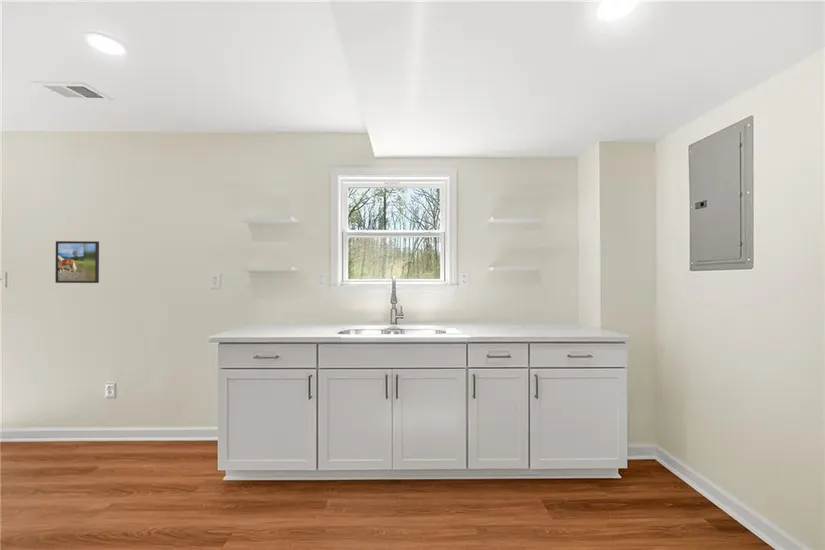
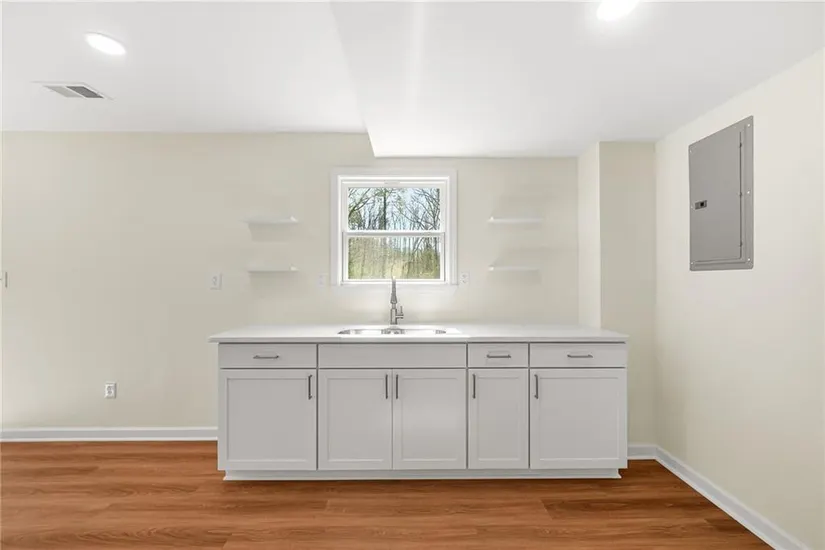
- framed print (77, 262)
